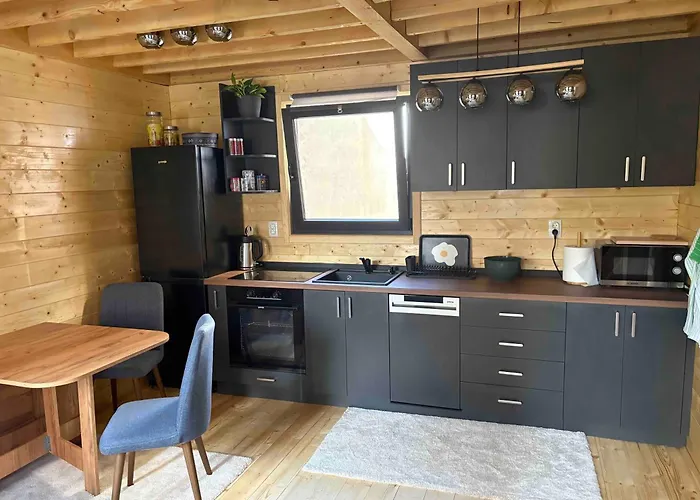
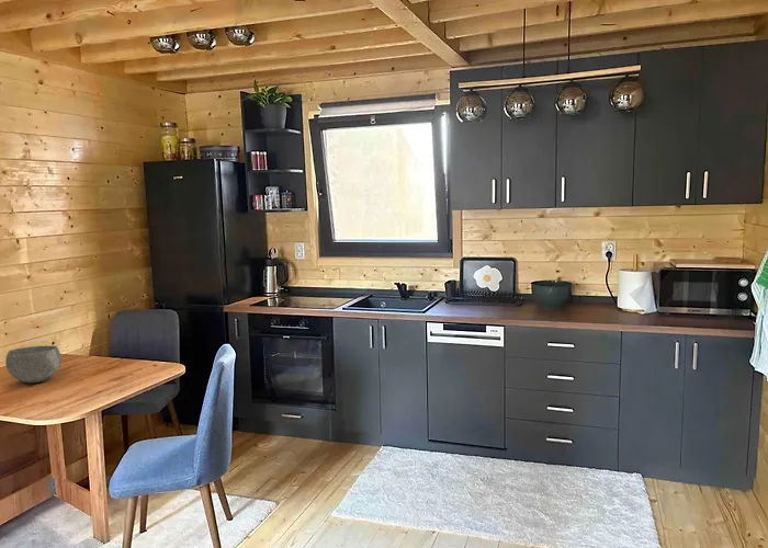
+ bowl (34, 365)
